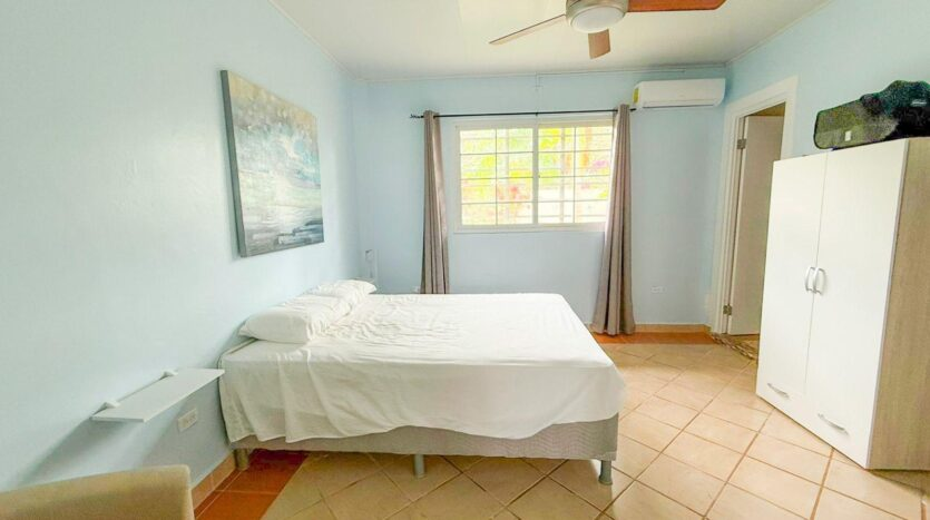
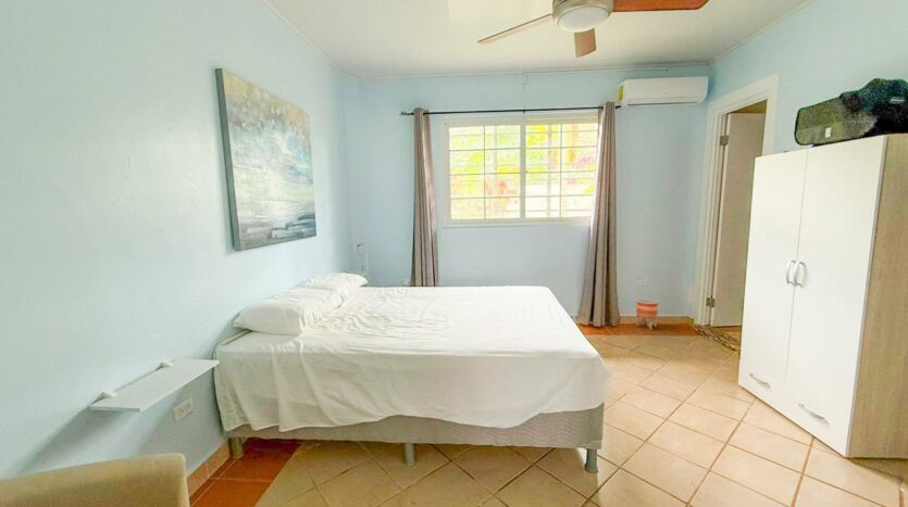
+ planter (646, 313)
